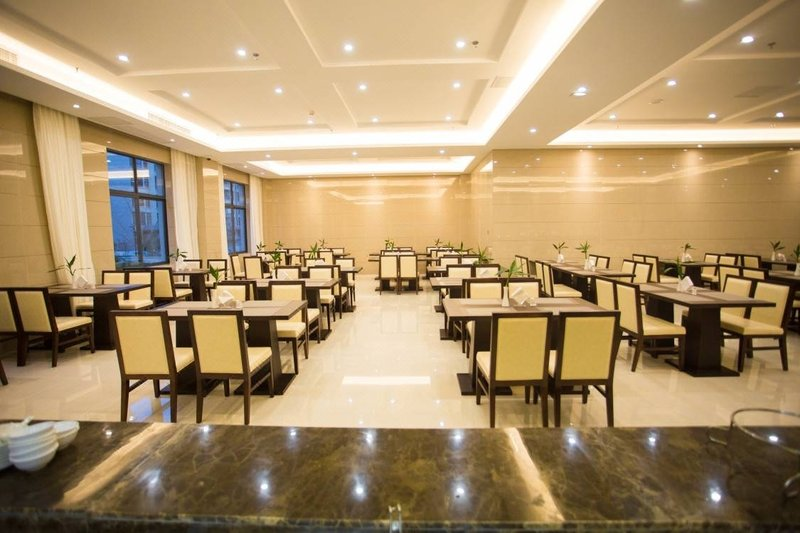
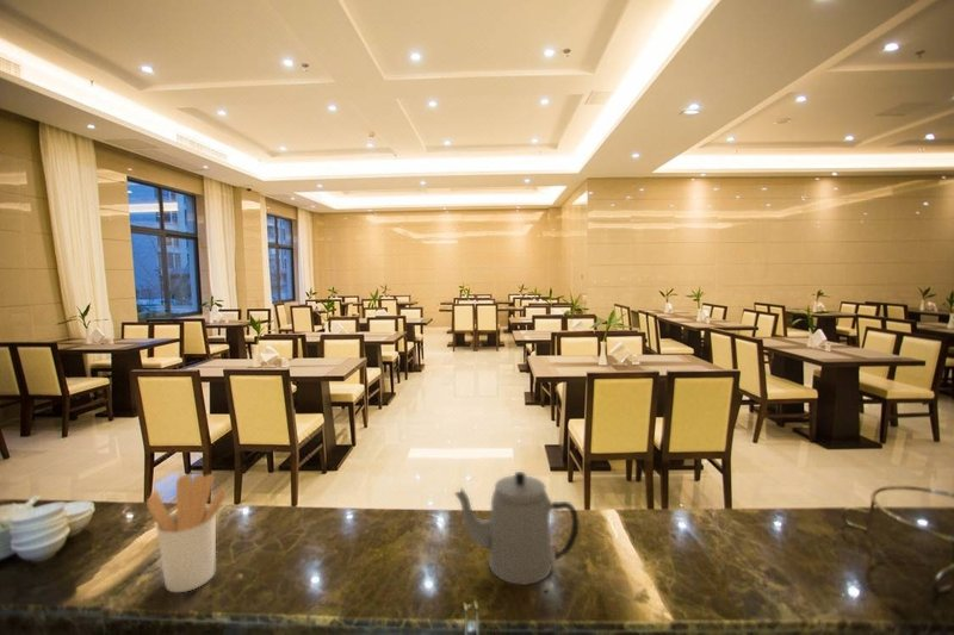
+ utensil holder (191, 527)
+ teapot (515, 518)
